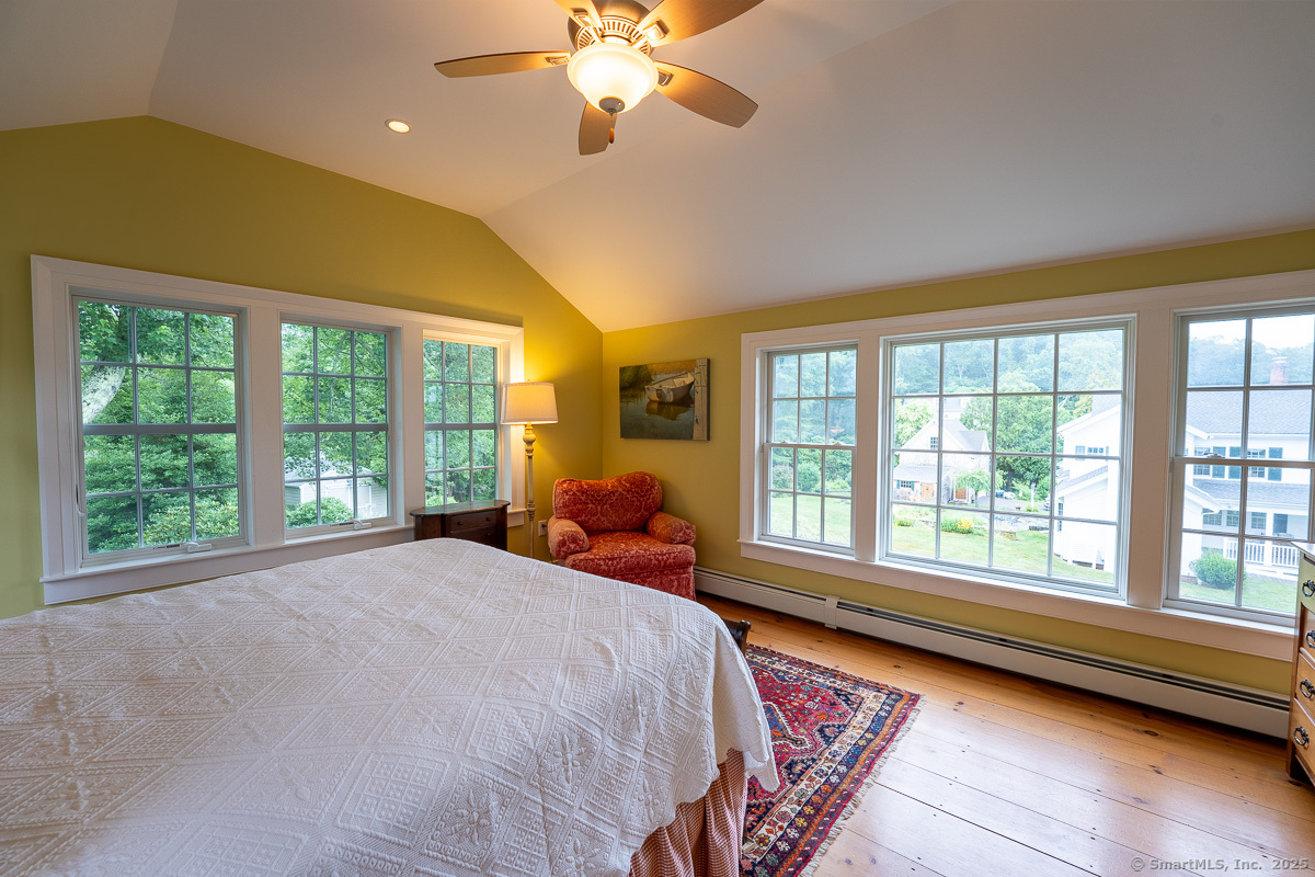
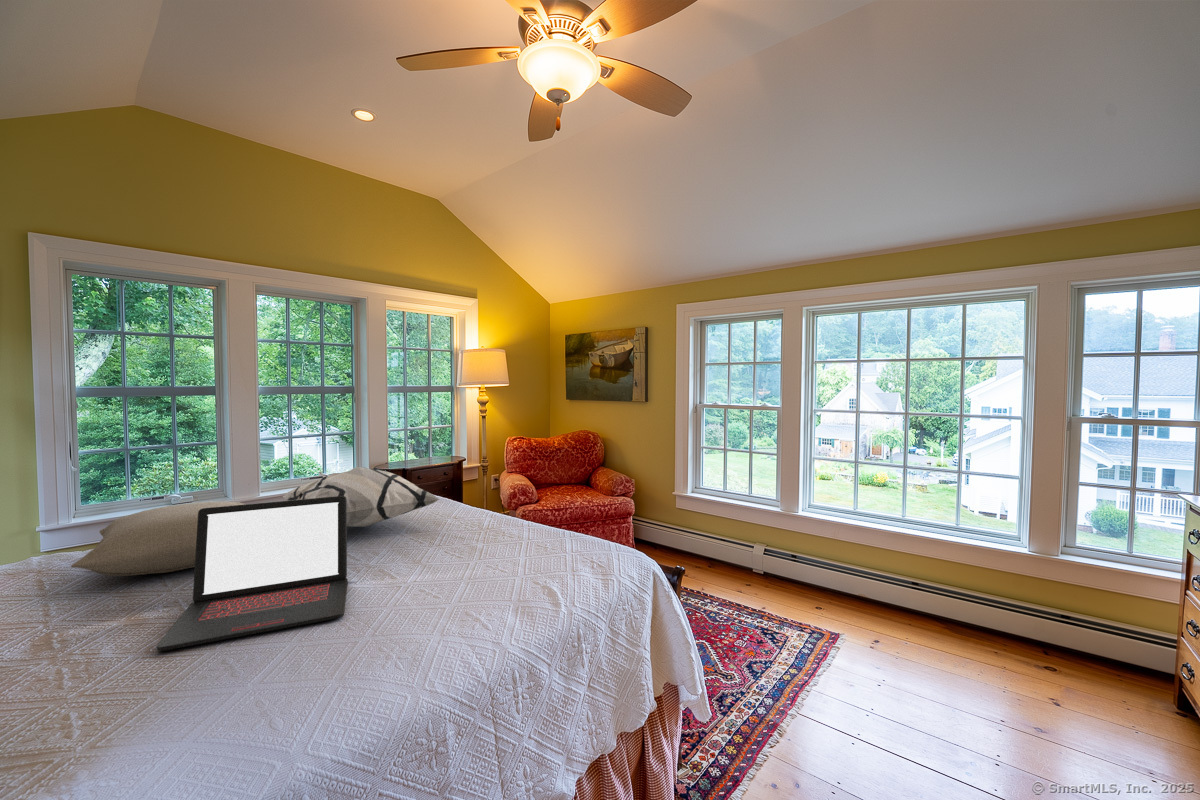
+ decorative pillow (360, 497)
+ laptop (267, 561)
+ pillow (182, 533)
